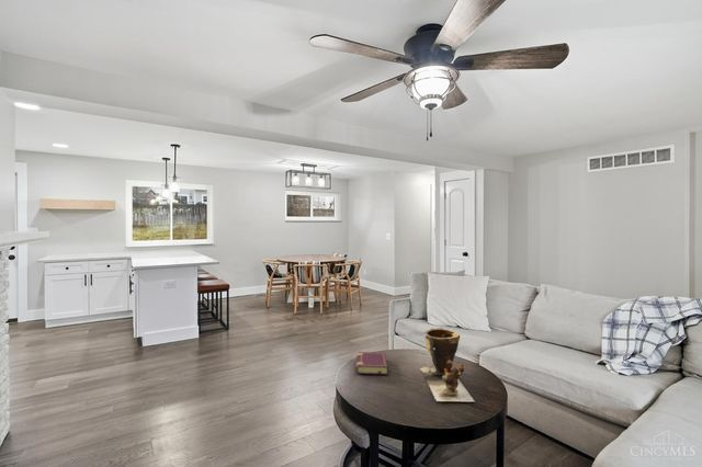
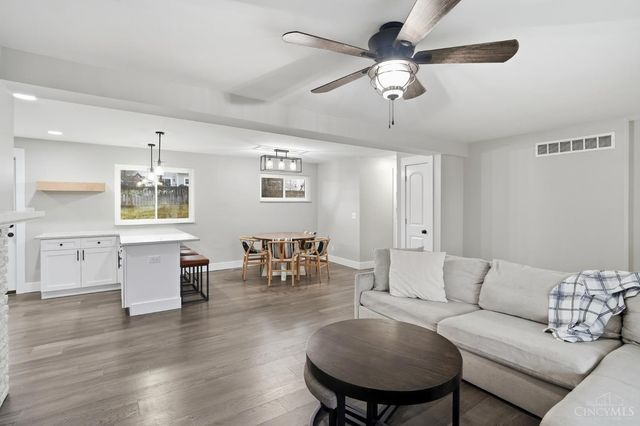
- clay pot (445, 360)
- book (371, 362)
